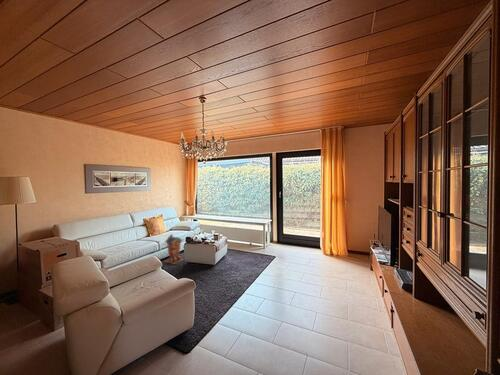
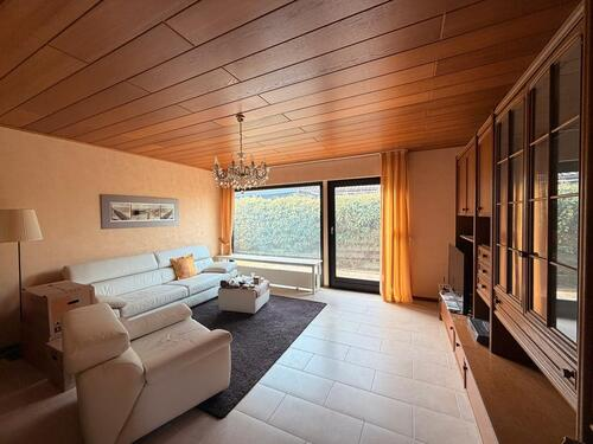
- toy house (174, 247)
